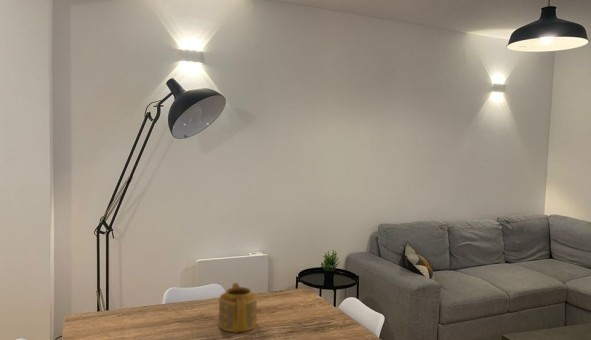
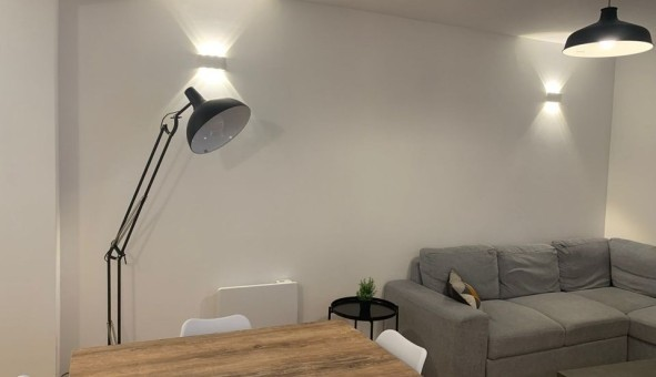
- teapot (237, 307)
